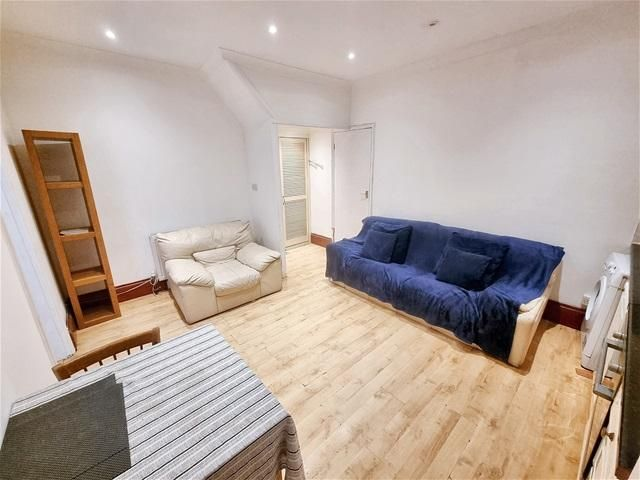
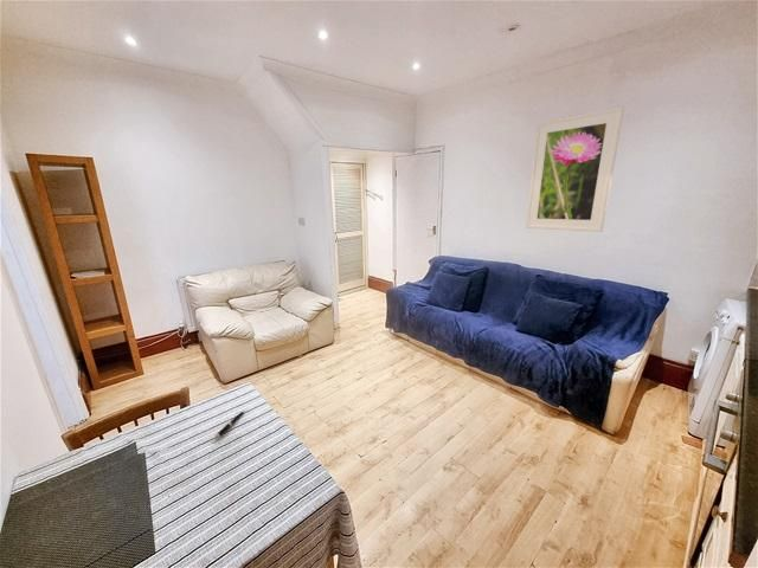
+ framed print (568, 175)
+ pen (232, 421)
